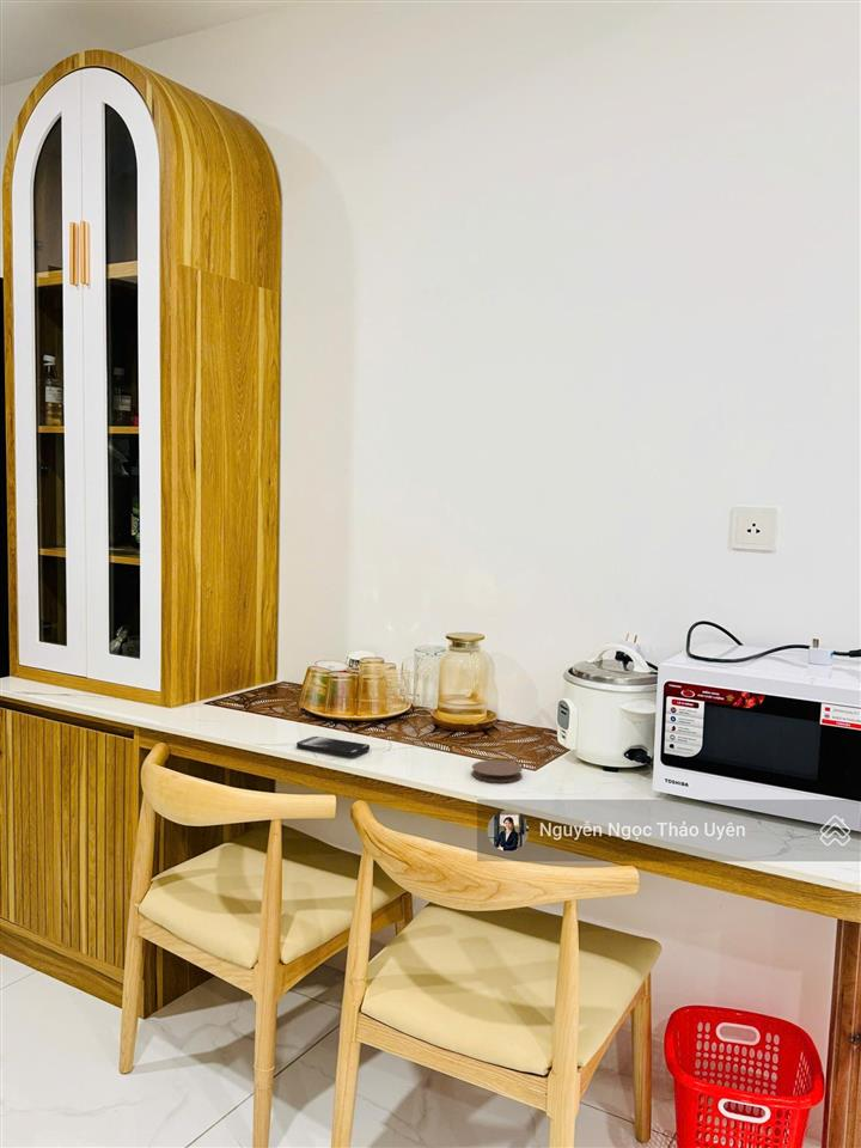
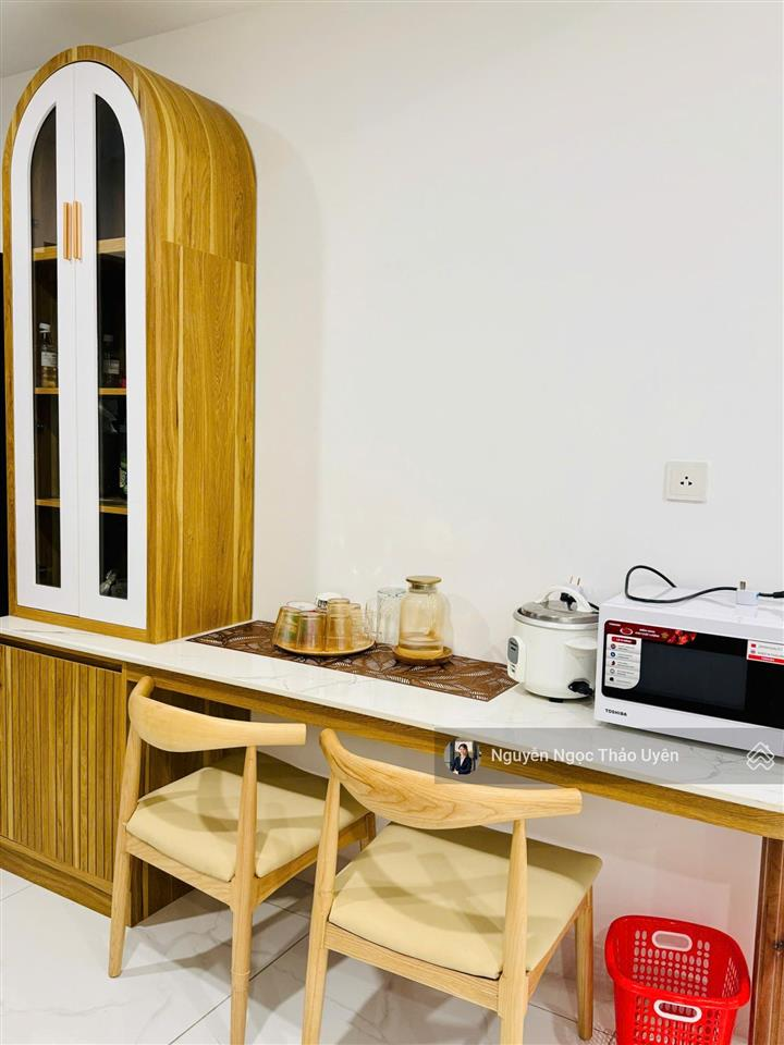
- coaster (496, 770)
- smartphone (332, 745)
